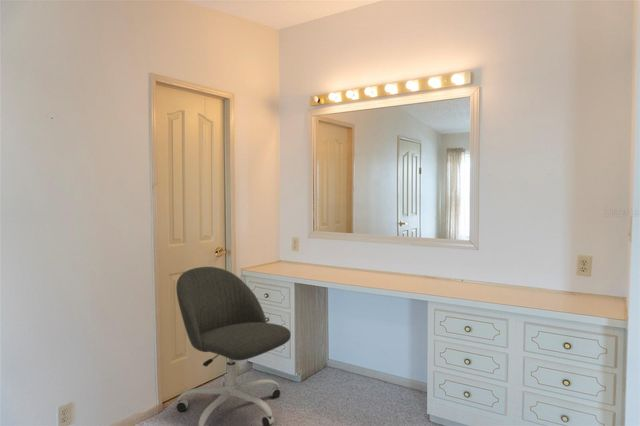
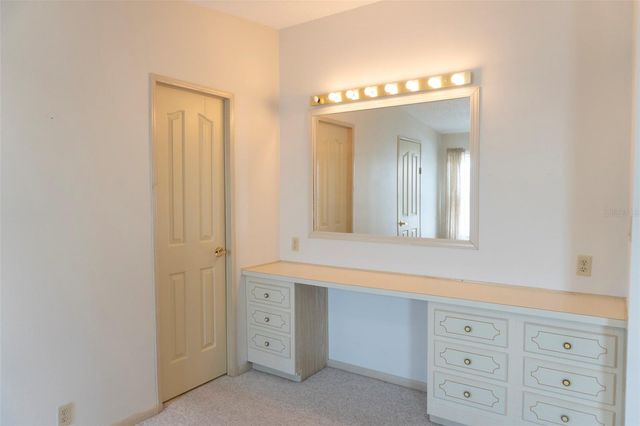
- office chair (232, 342)
